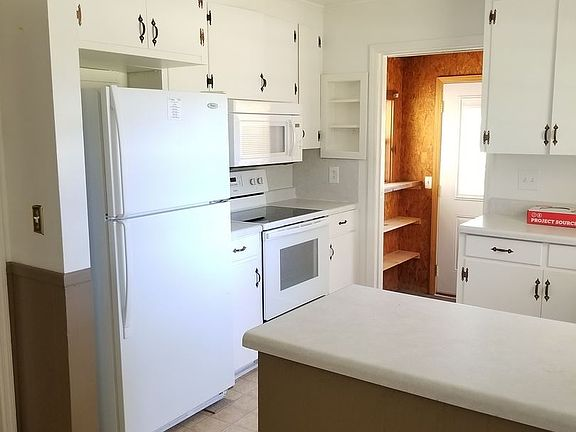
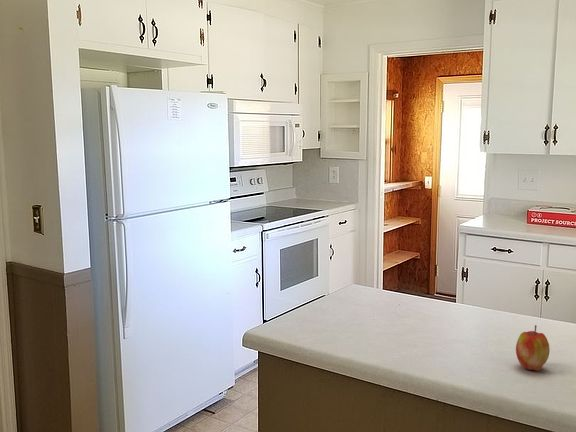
+ apple (532, 347)
